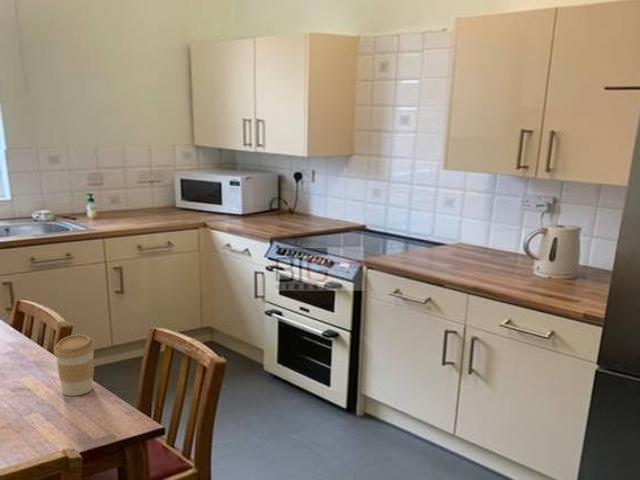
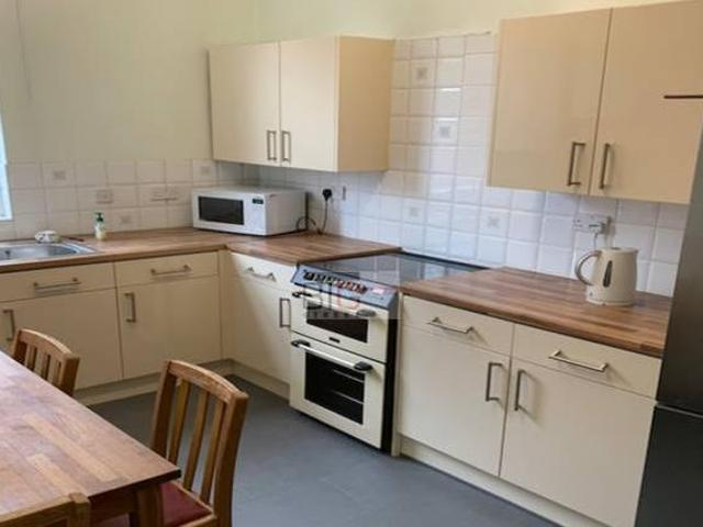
- coffee cup (75, 364)
